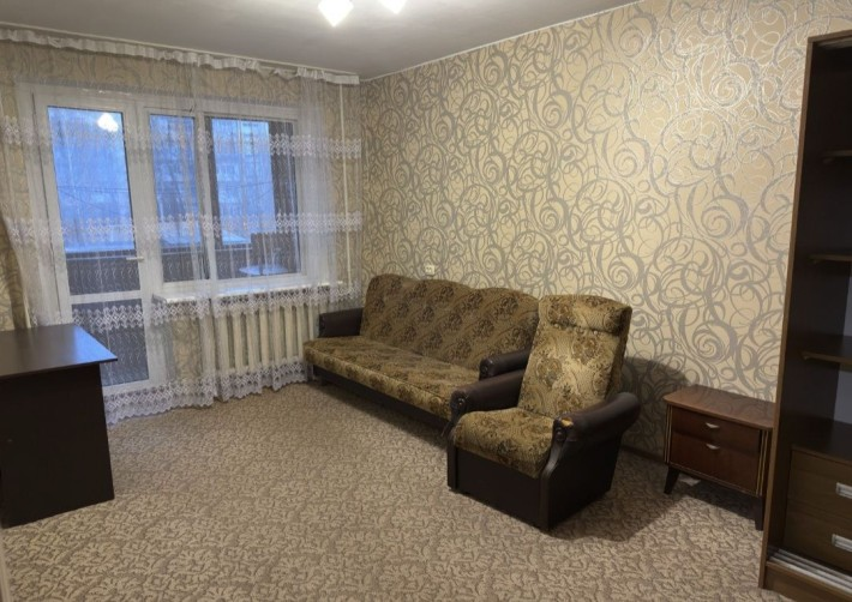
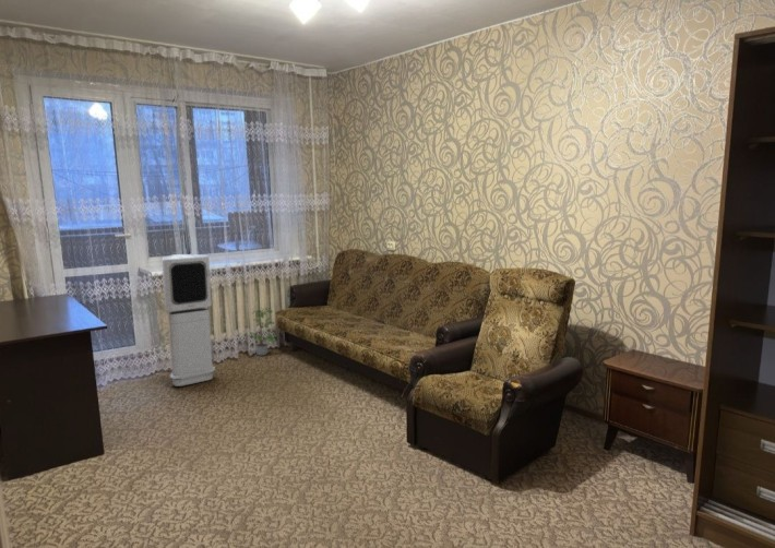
+ potted plant (269, 331)
+ air purifier (184, 318)
